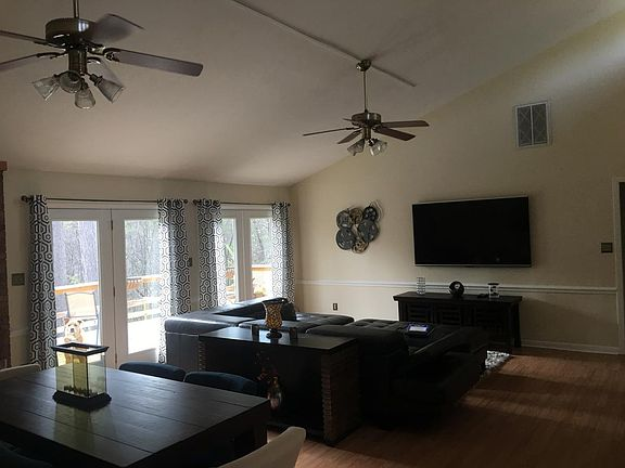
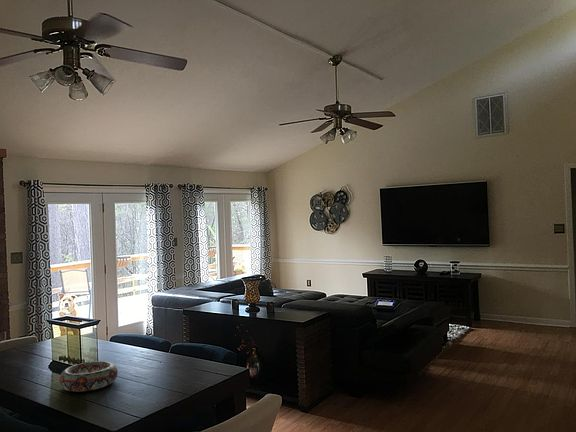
+ decorative bowl (89, 376)
